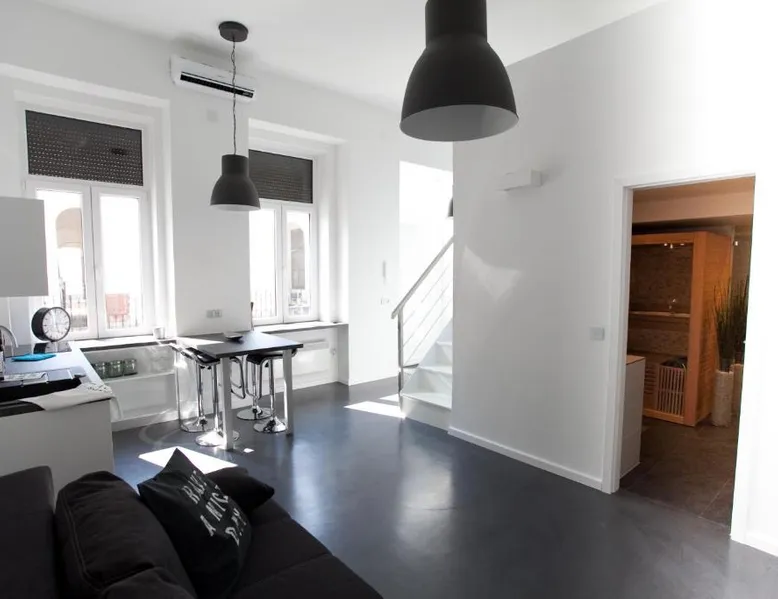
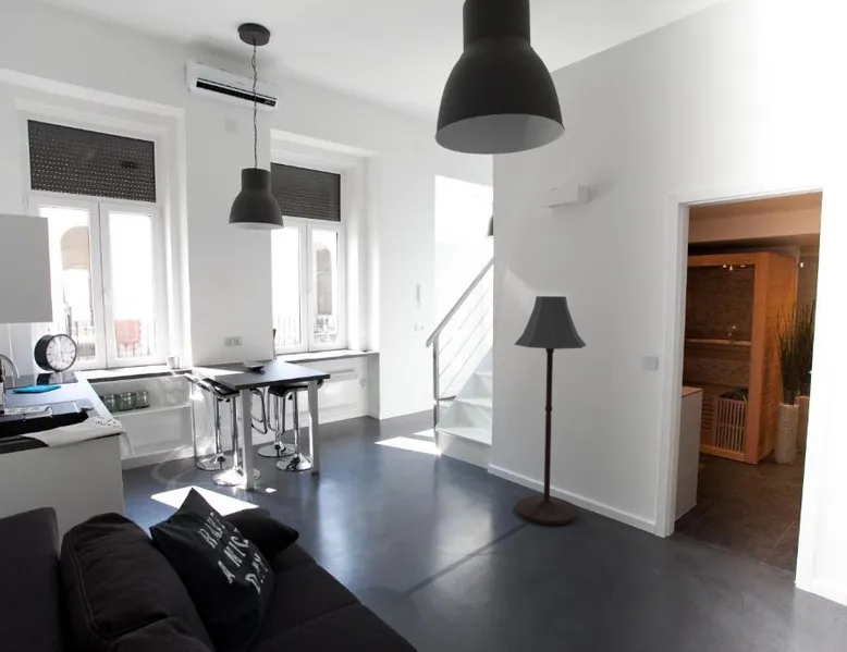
+ floor lamp (549, 405)
